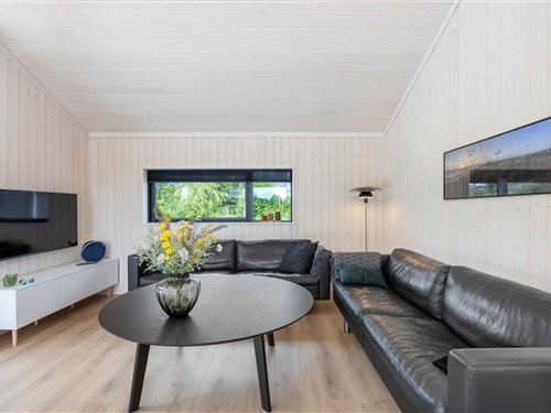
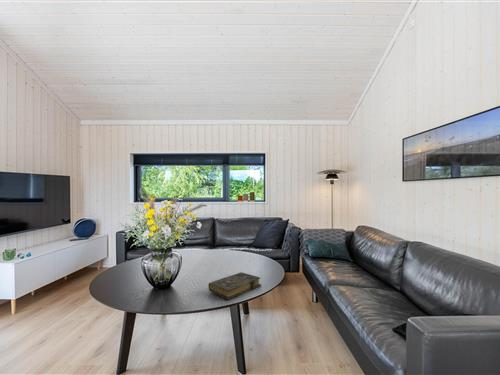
+ book (235, 284)
